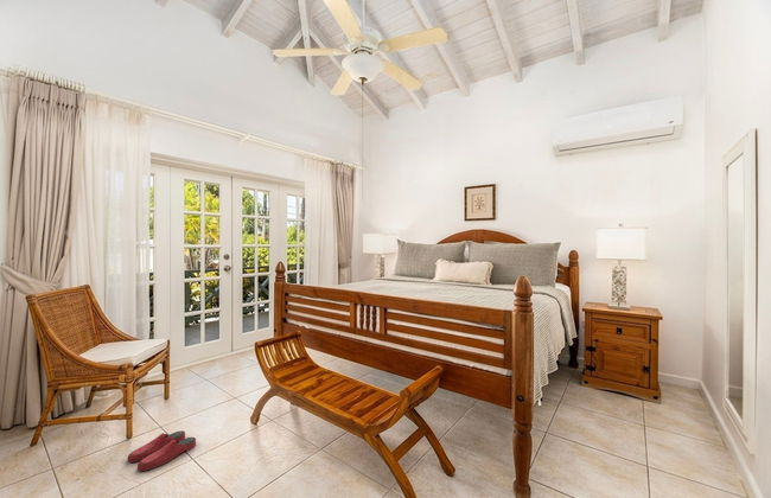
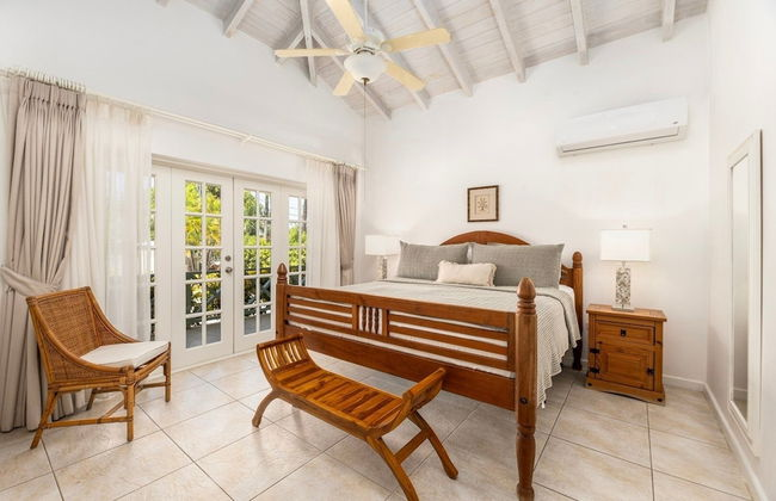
- slippers (163, 445)
